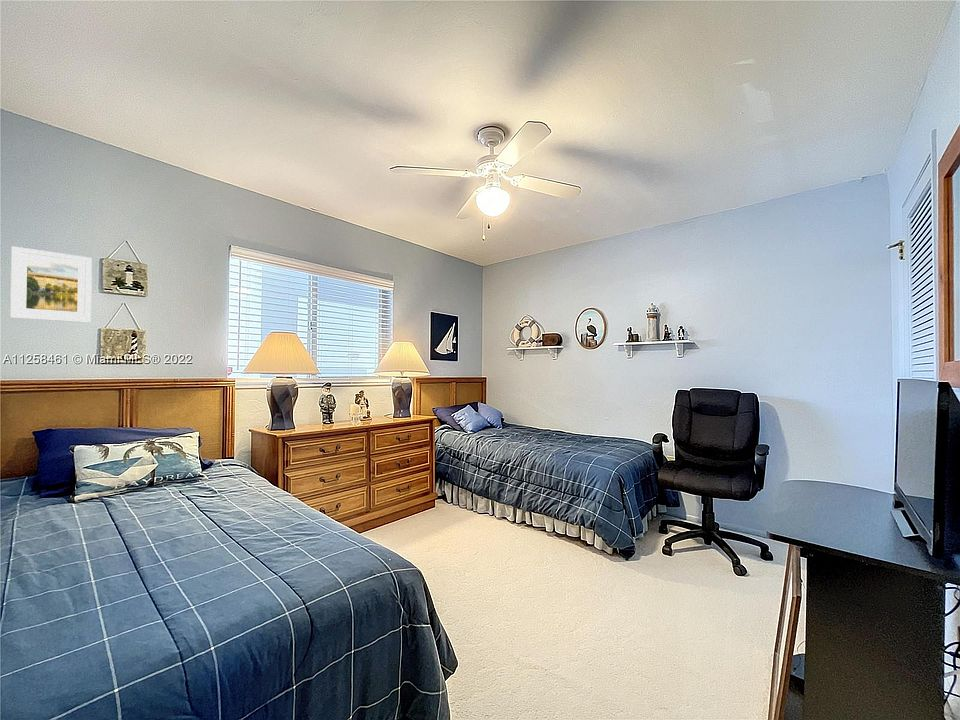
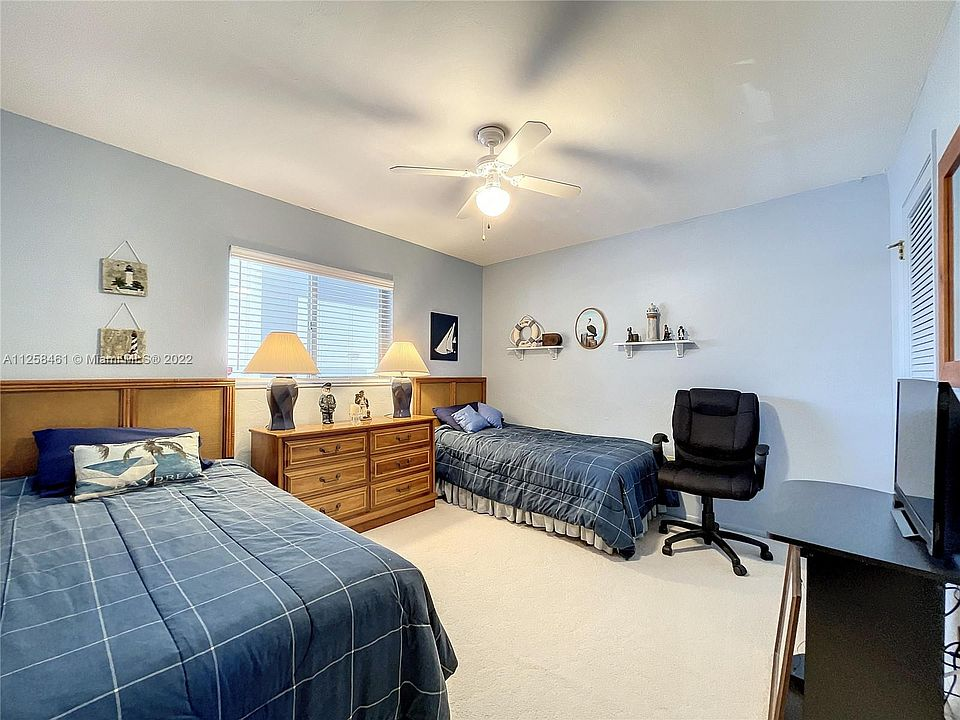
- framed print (52, 286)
